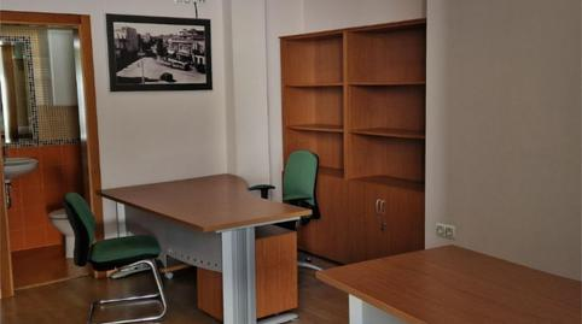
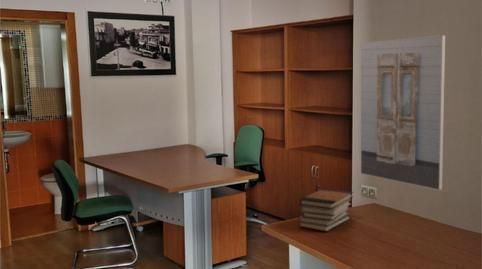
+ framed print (398, 111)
+ book stack (326, 208)
